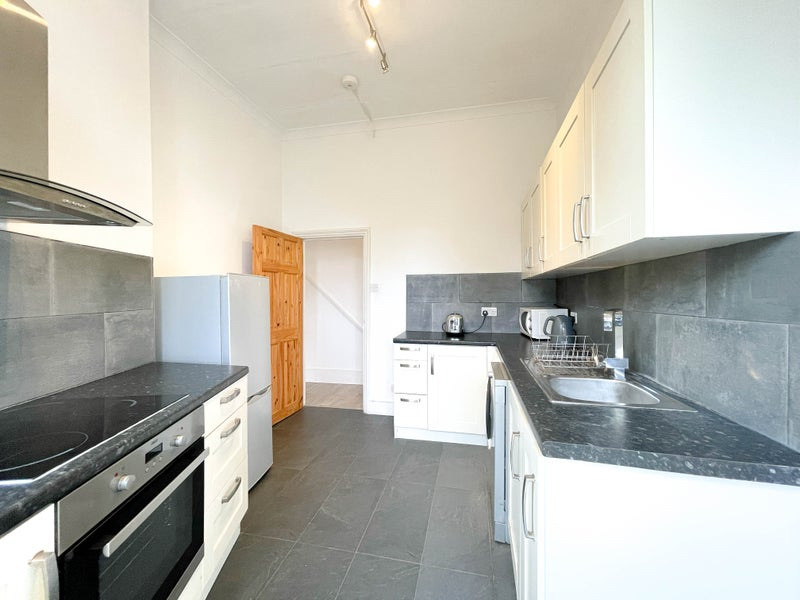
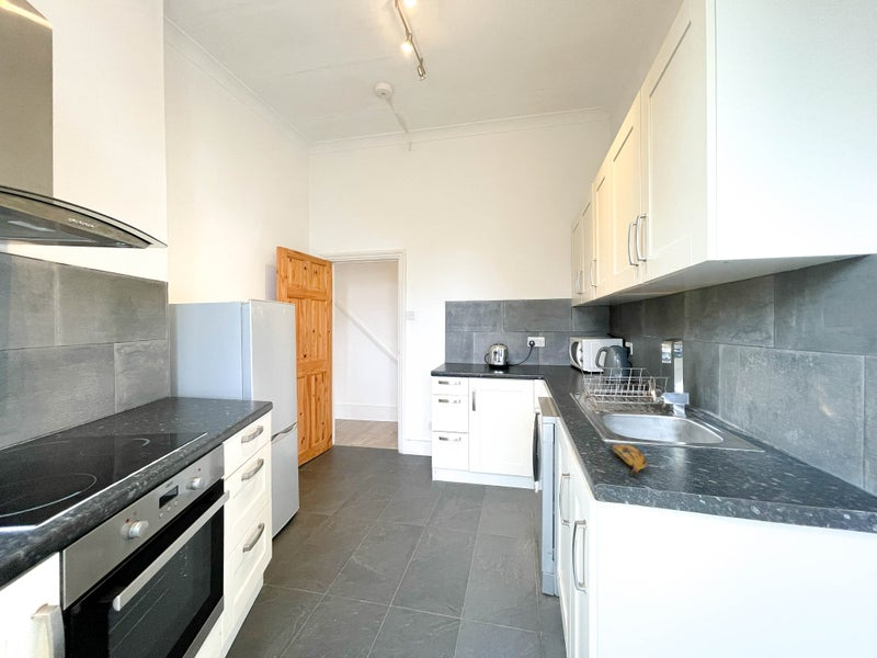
+ banana (629, 456)
